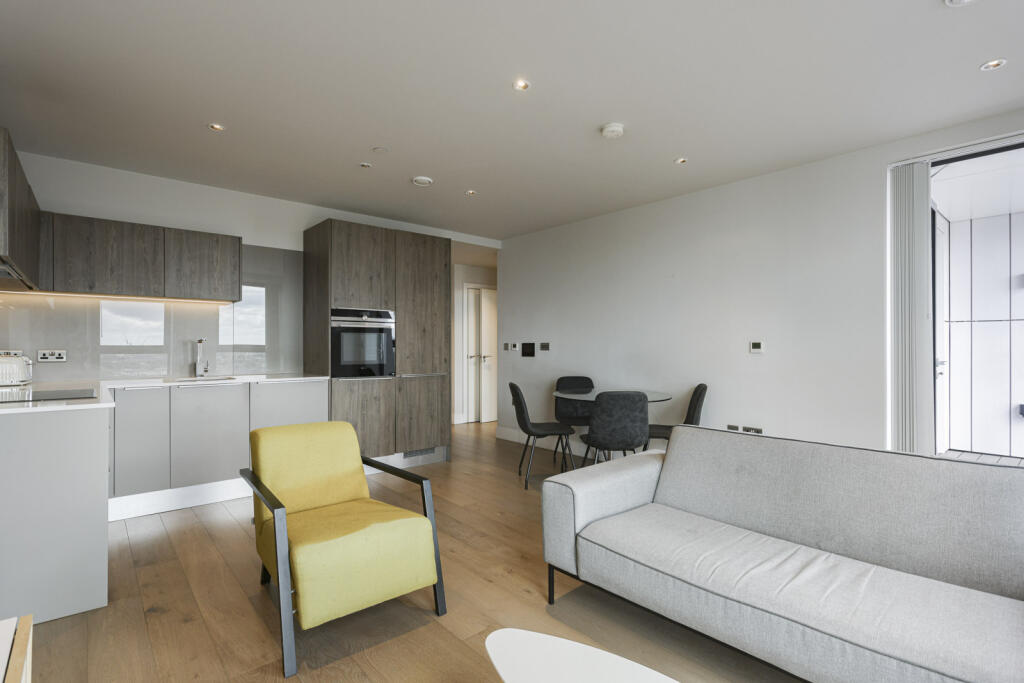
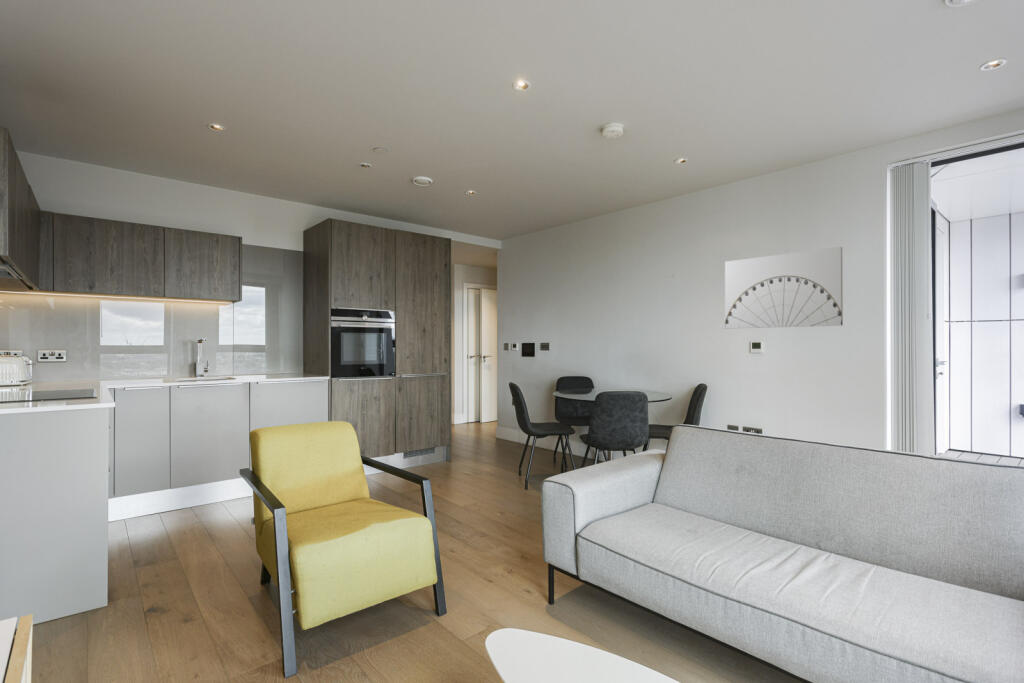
+ wall art (779, 291)
